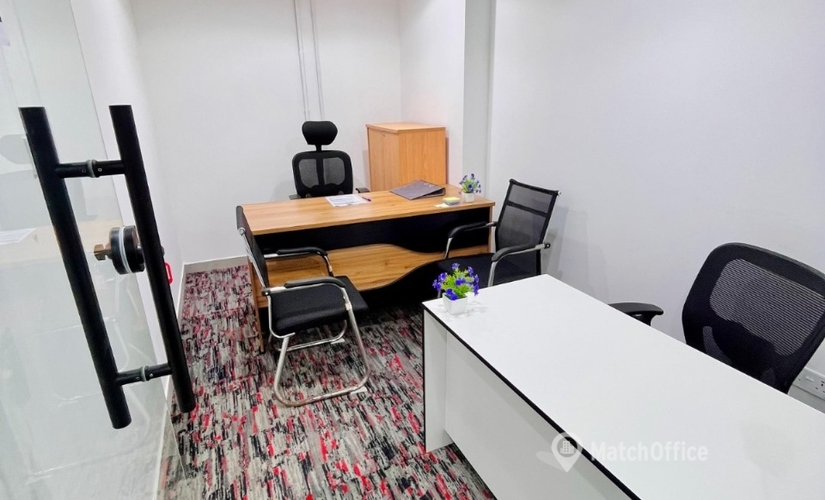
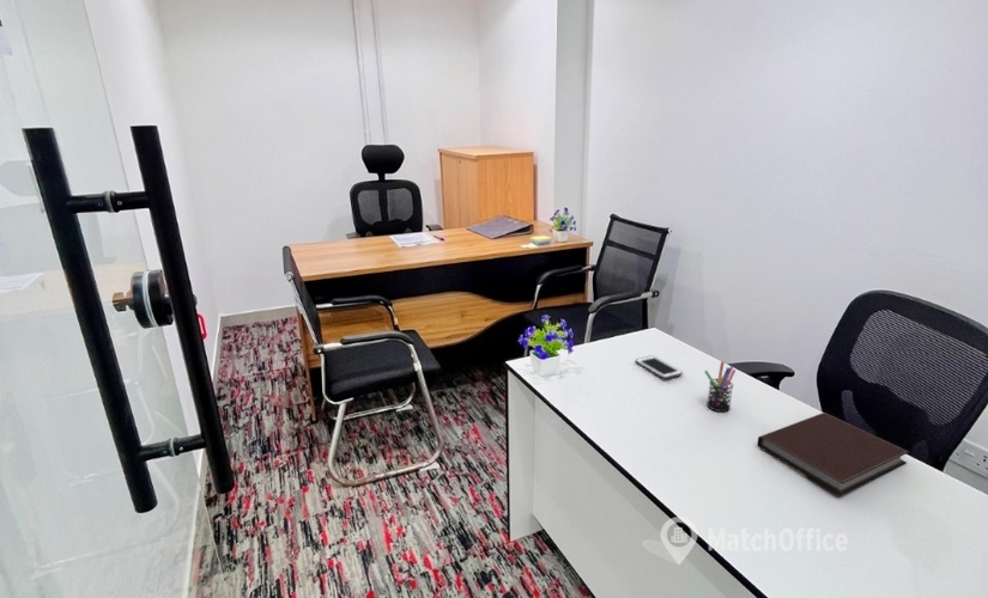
+ notebook (830, 448)
+ cell phone (657, 366)
+ pen holder (717, 385)
